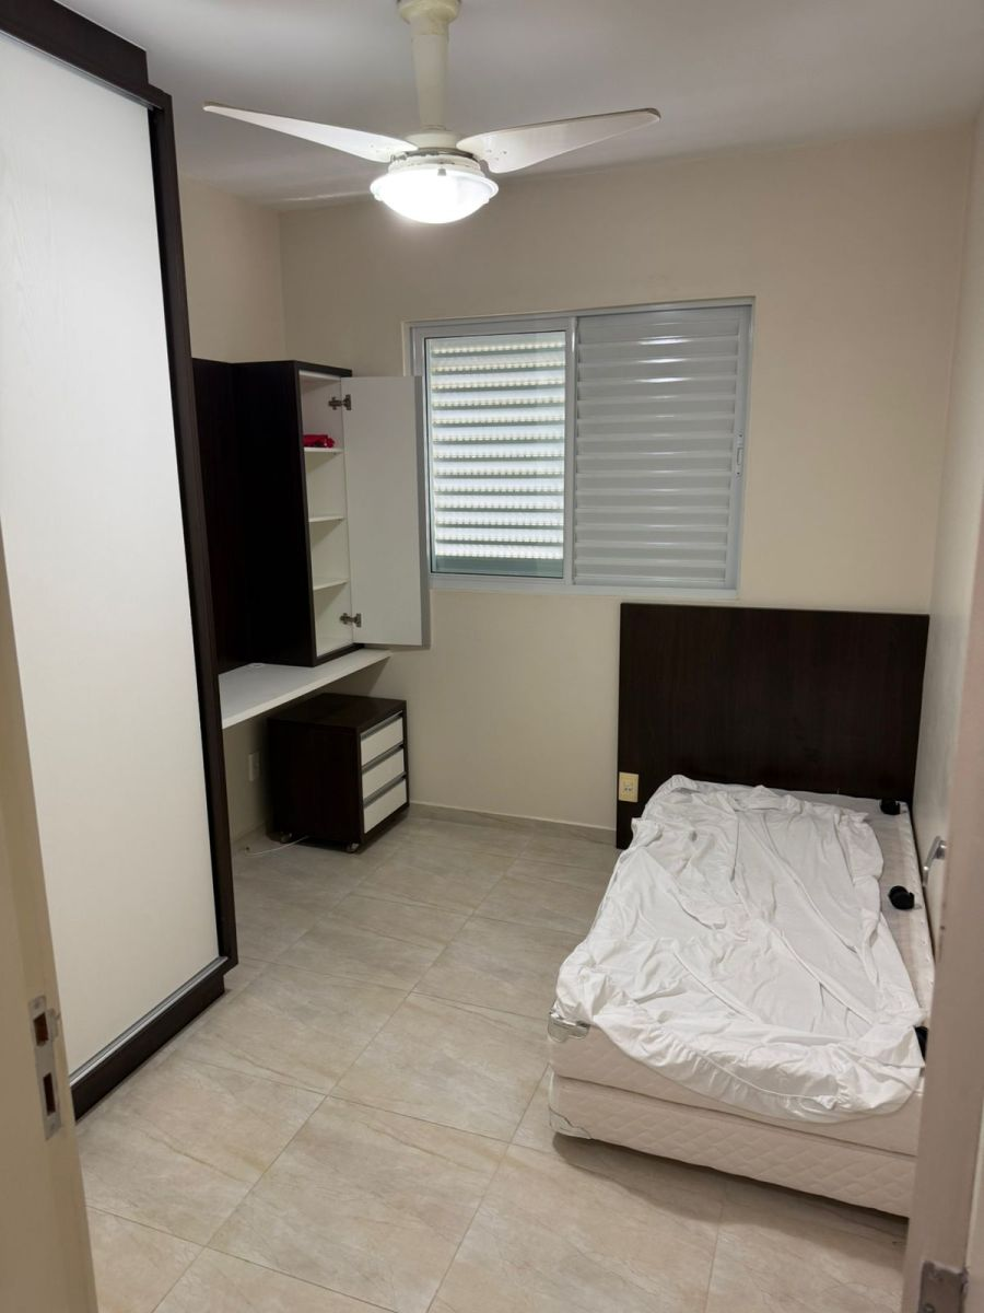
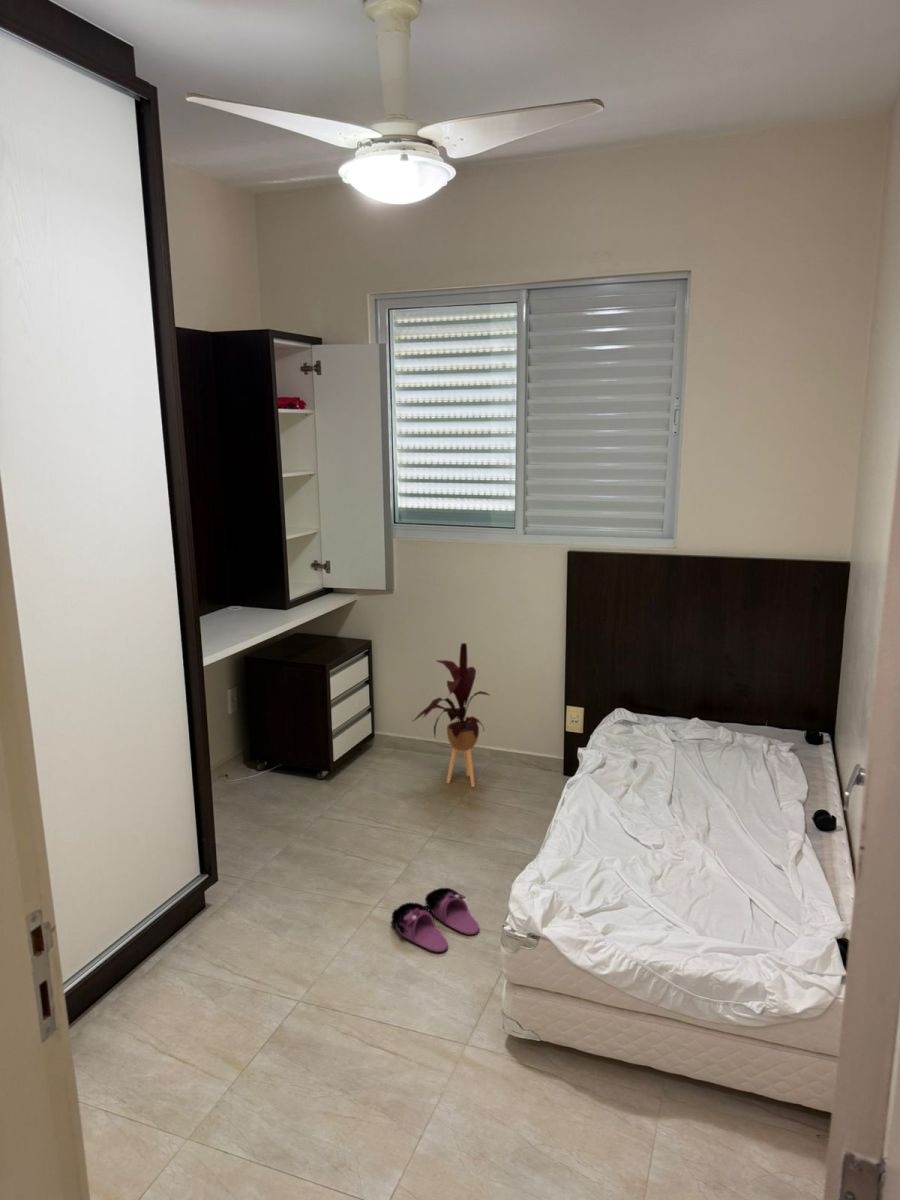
+ house plant (453, 711)
+ slippers (435, 913)
